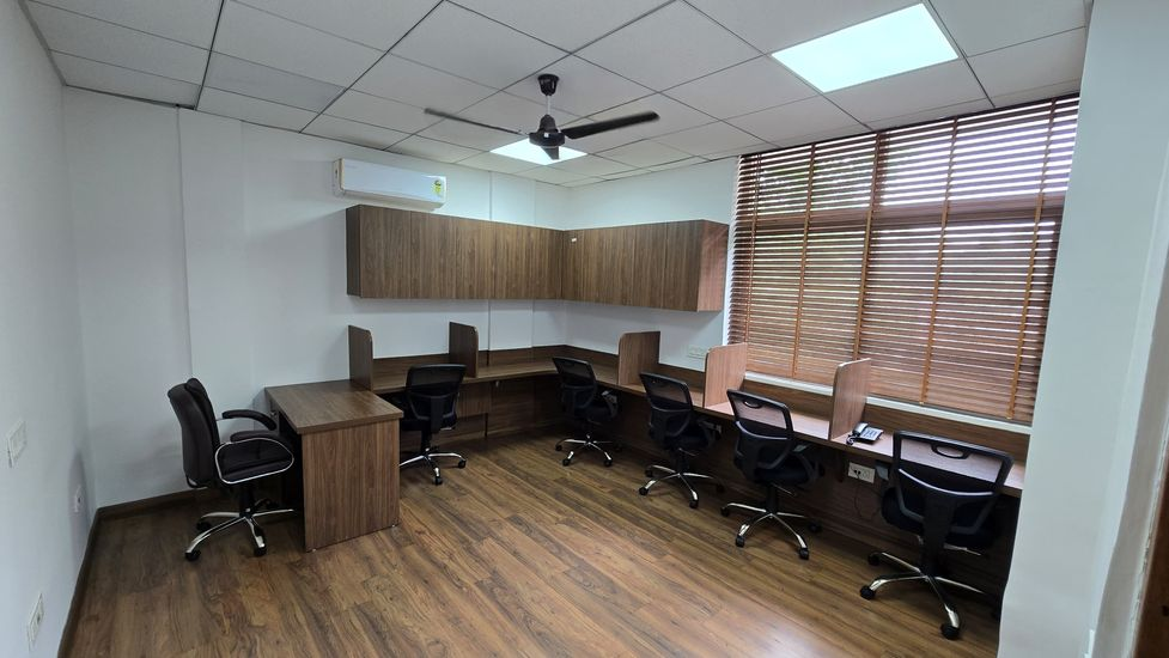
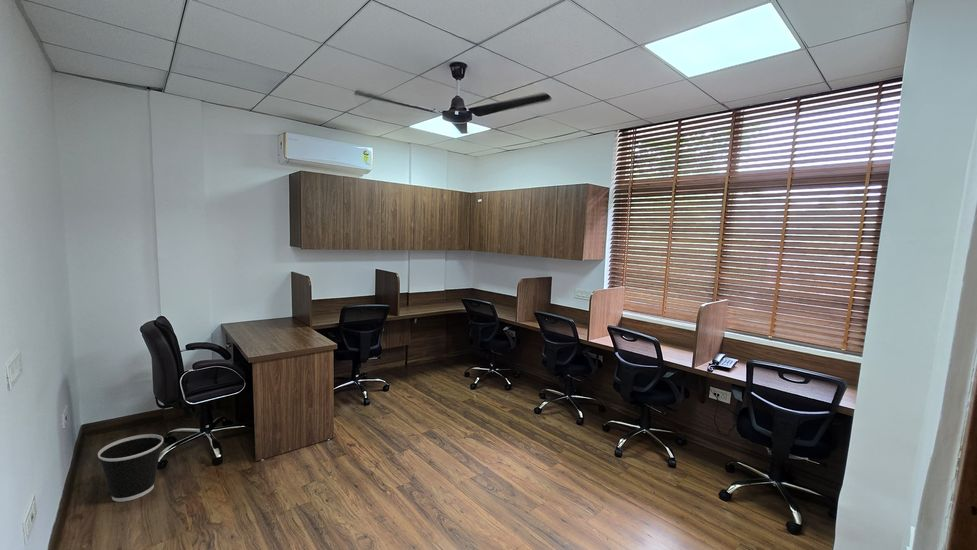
+ wastebasket (132, 468)
